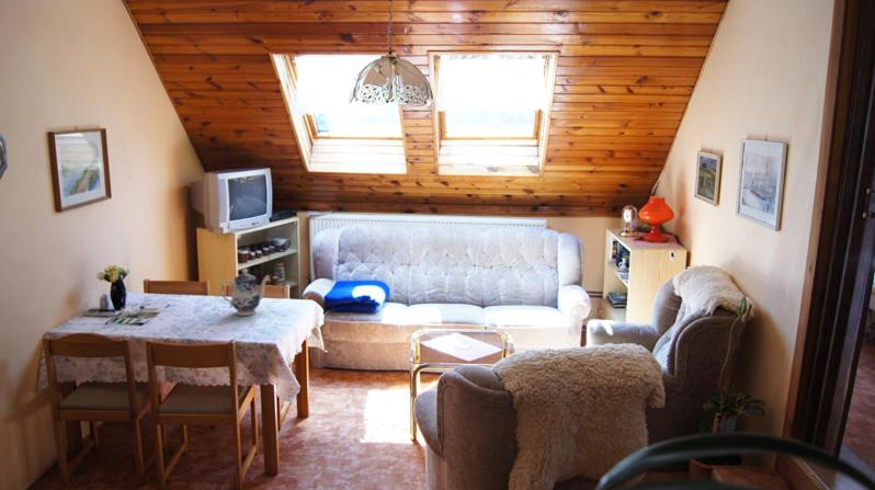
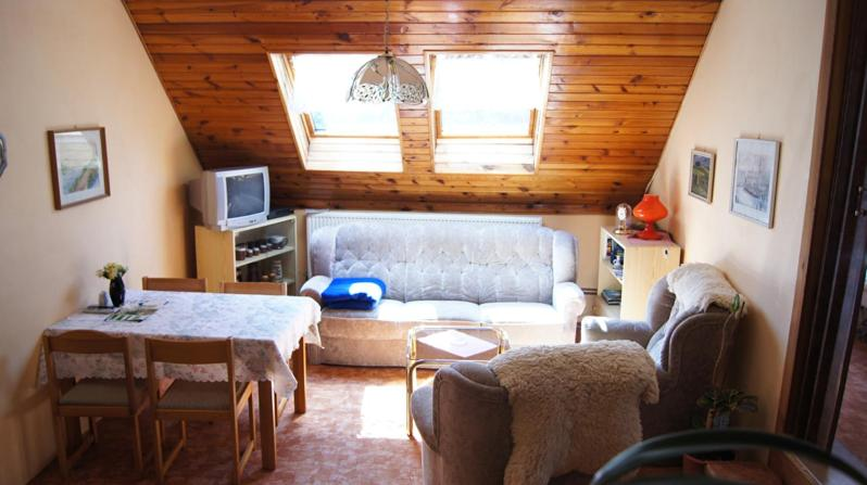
- teapot (245, 290)
